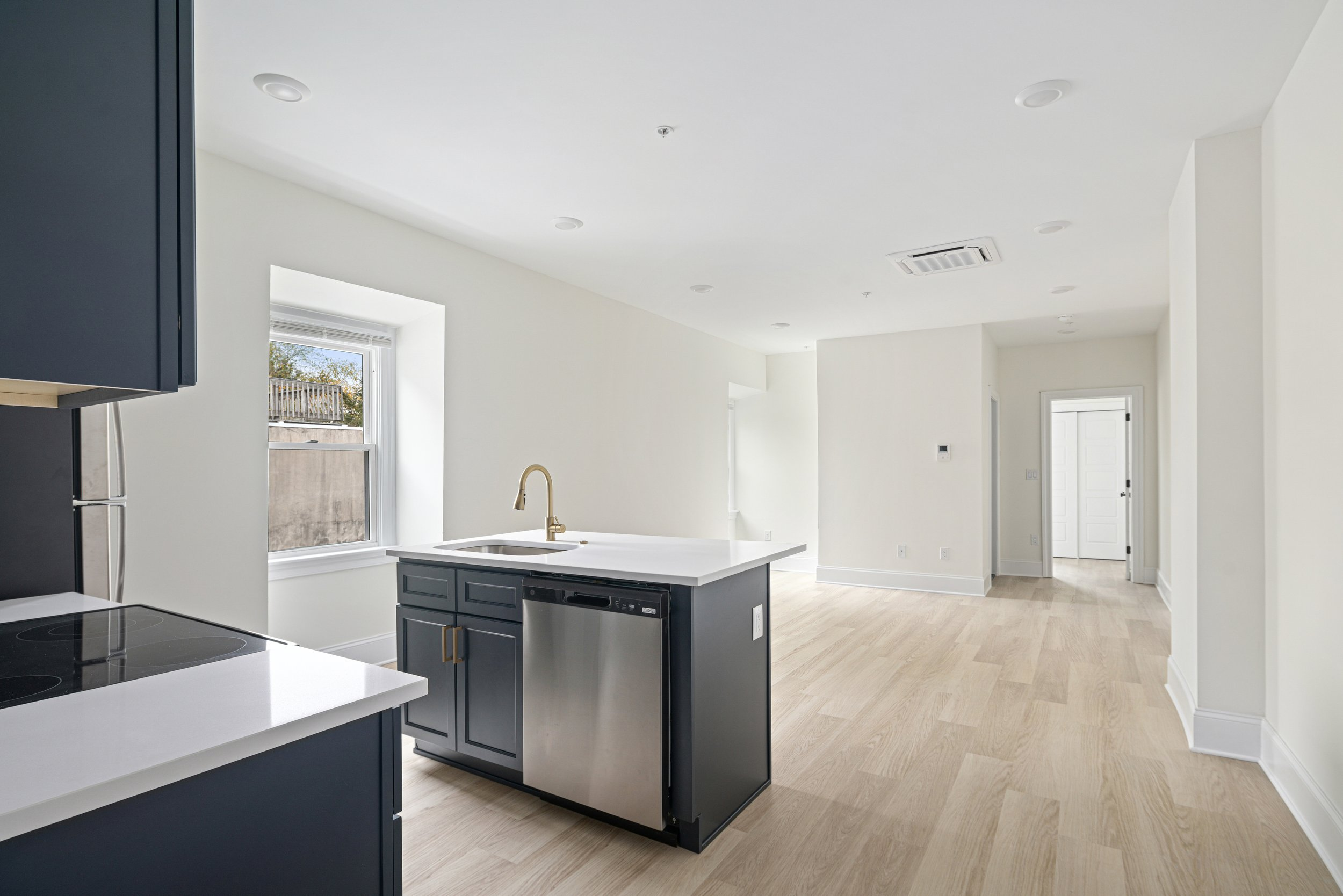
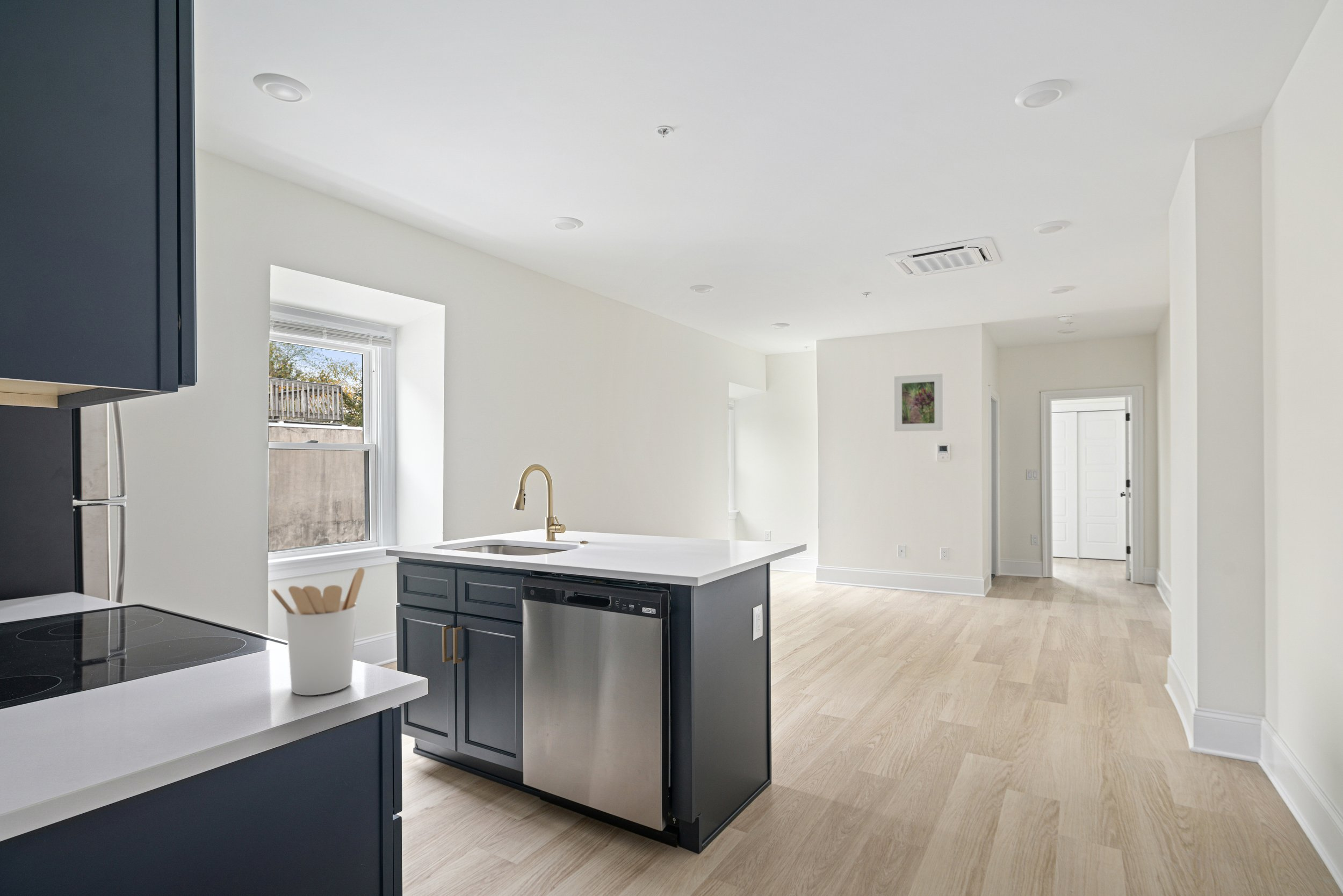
+ utensil holder (320, 631)
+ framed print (918, 403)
